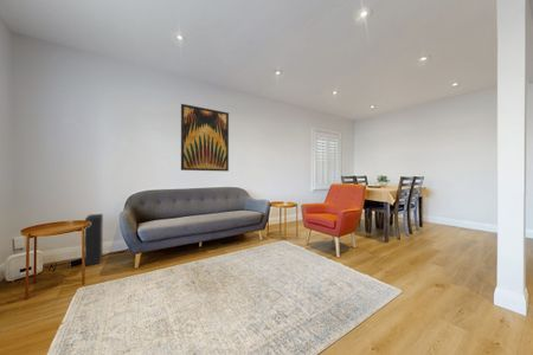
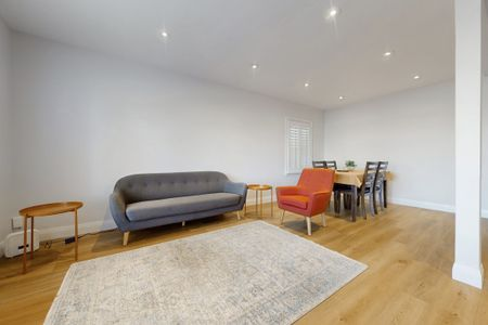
- speaker (94, 238)
- wall art (206, 140)
